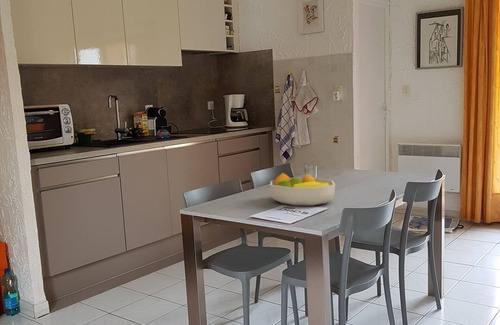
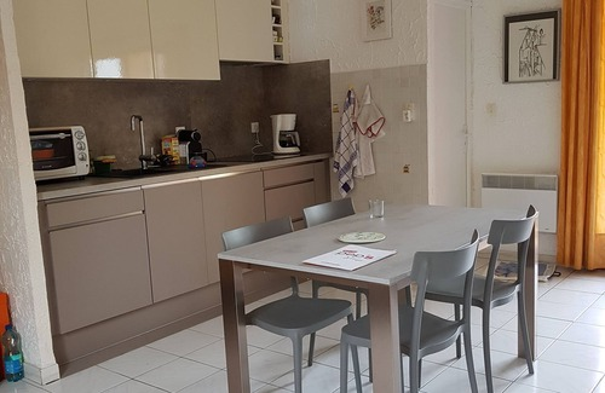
- fruit bowl (301, 187)
